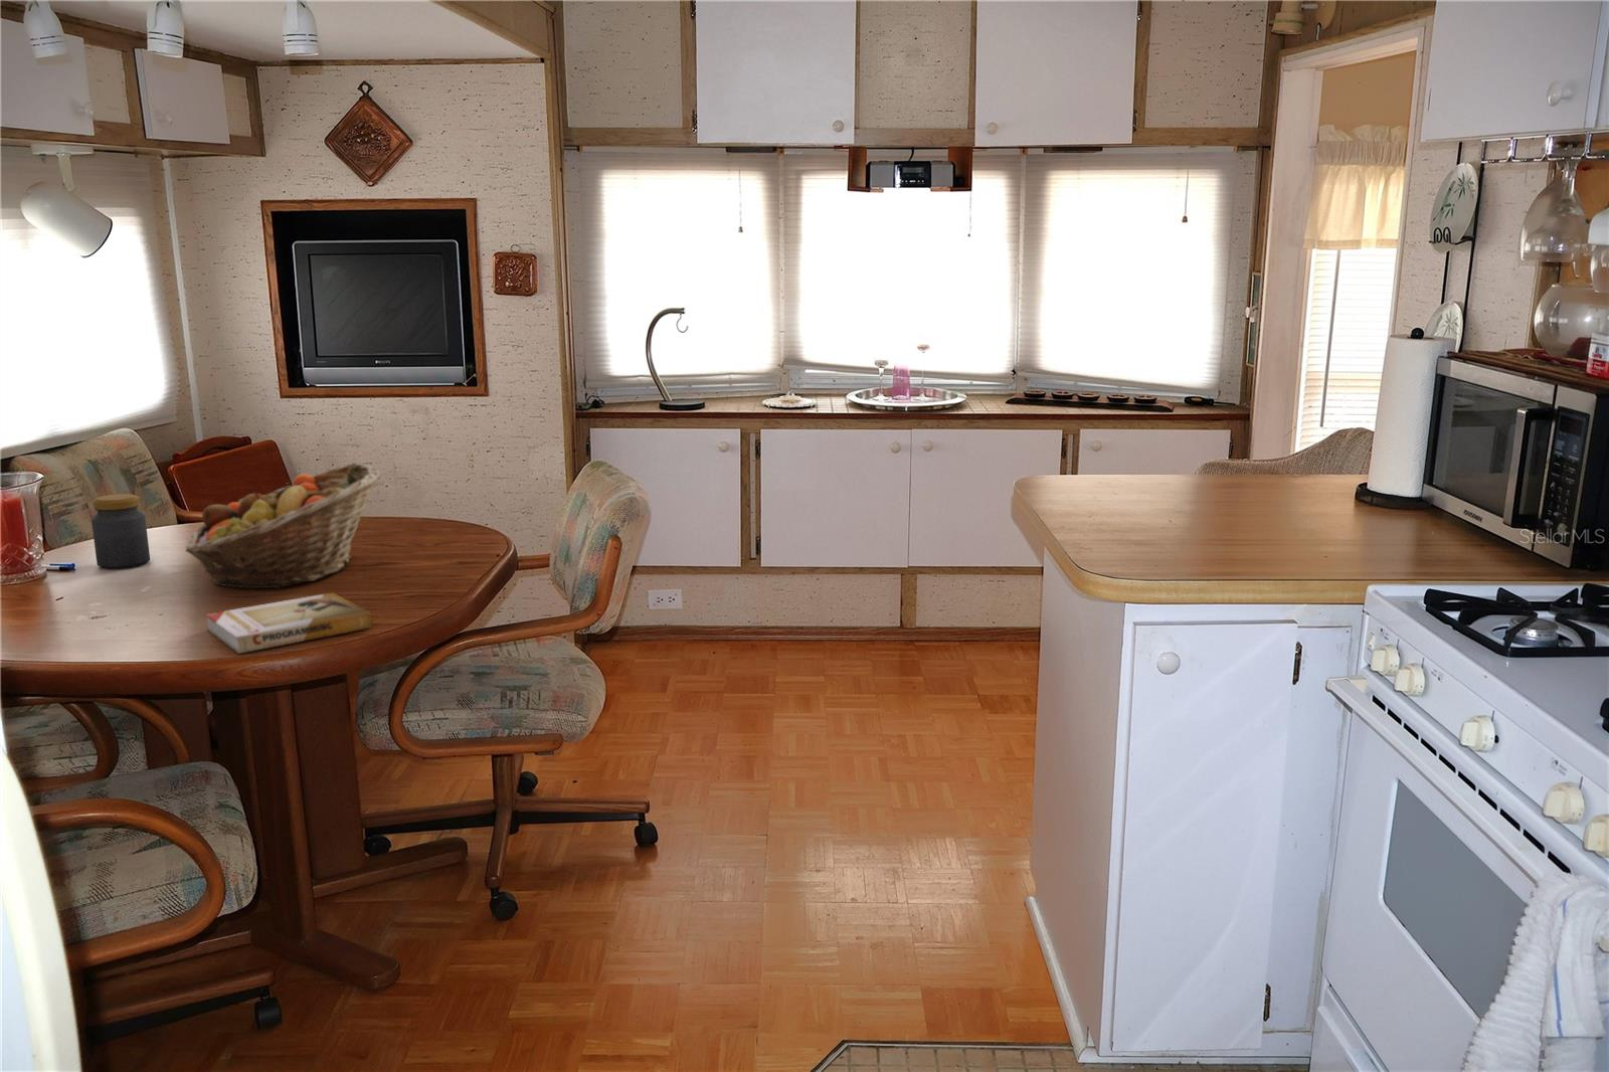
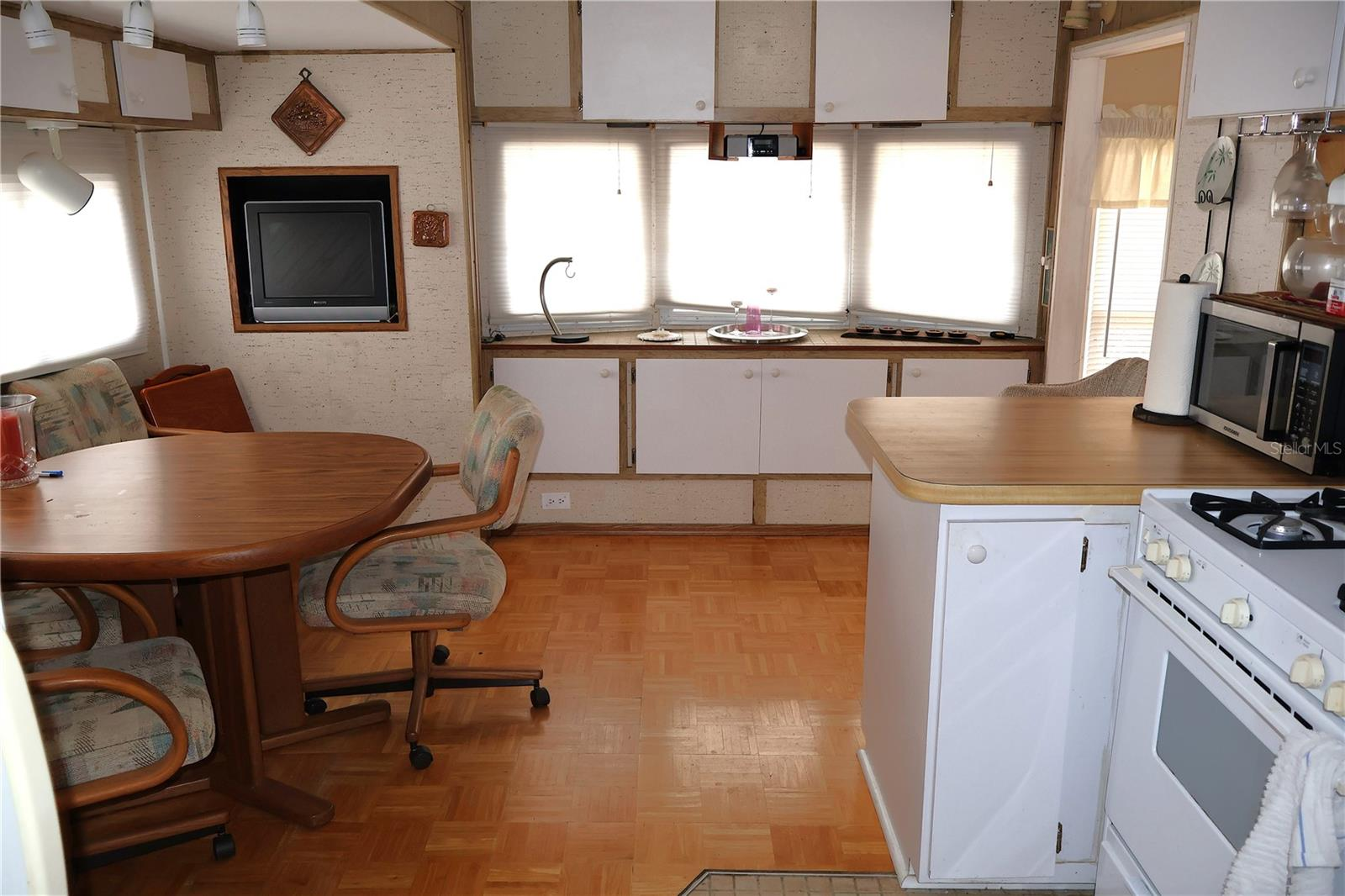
- fruit basket (287, 522)
- jar (120, 530)
- book (288, 621)
